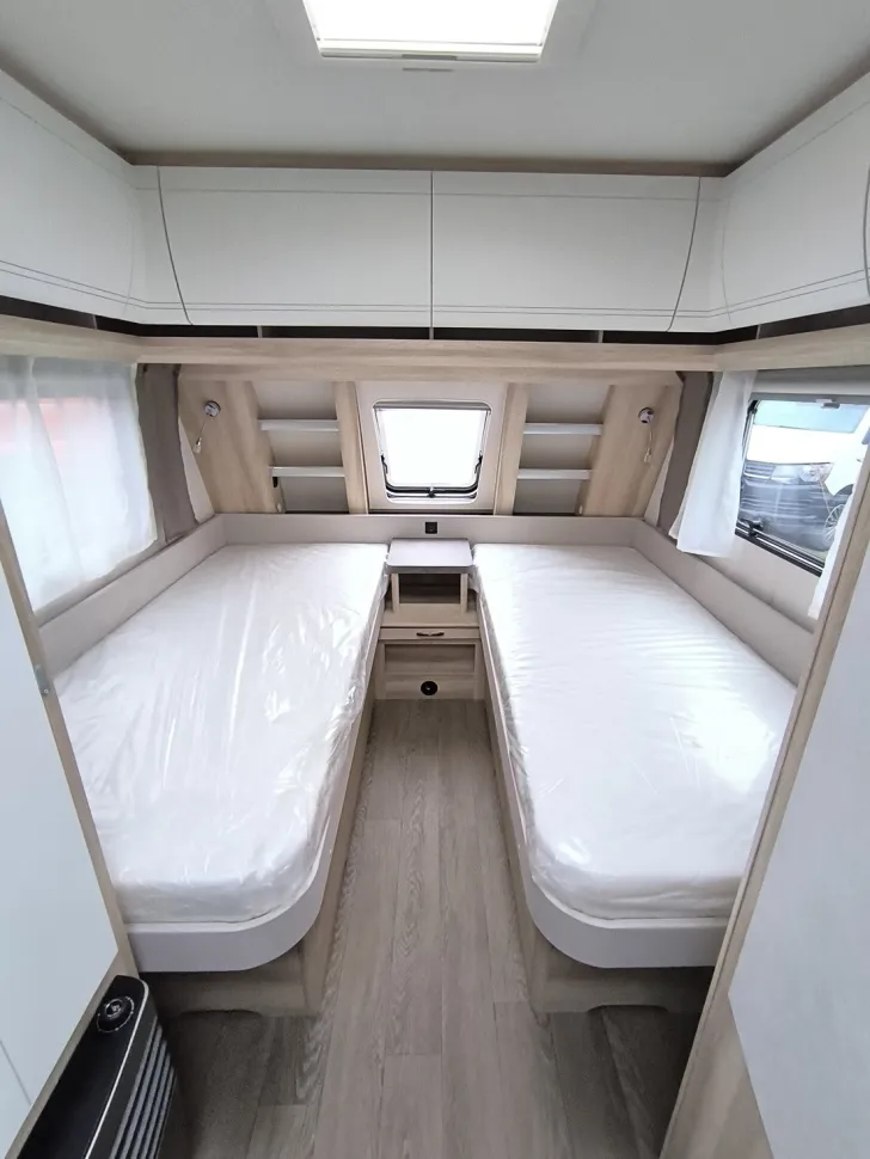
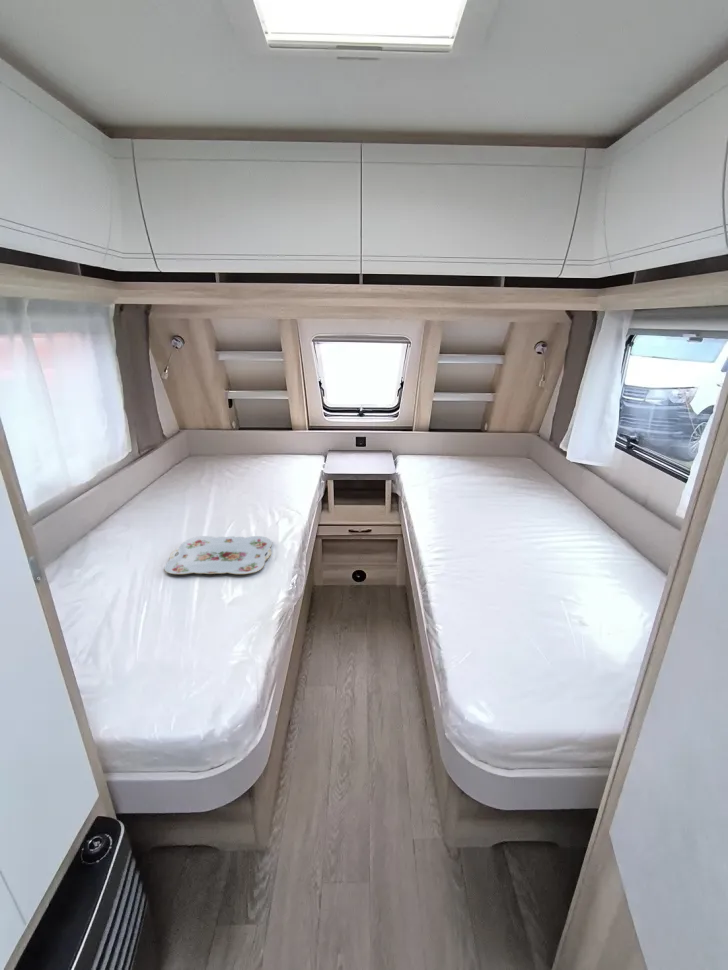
+ serving tray (221, 555)
